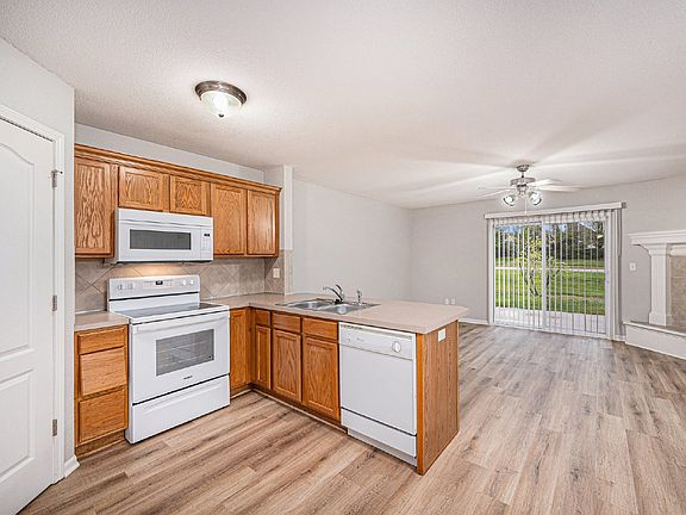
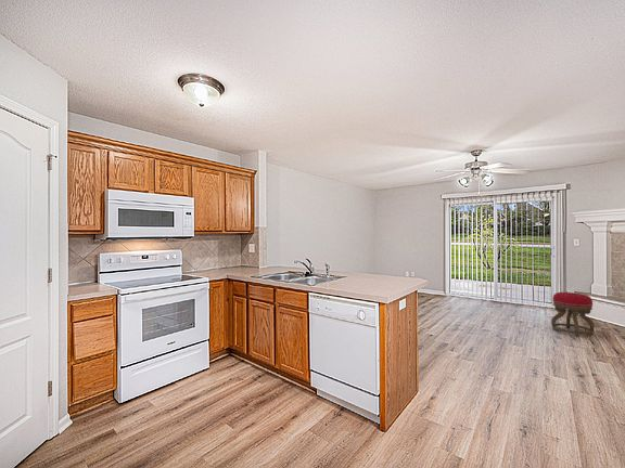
+ stool (572, 312)
